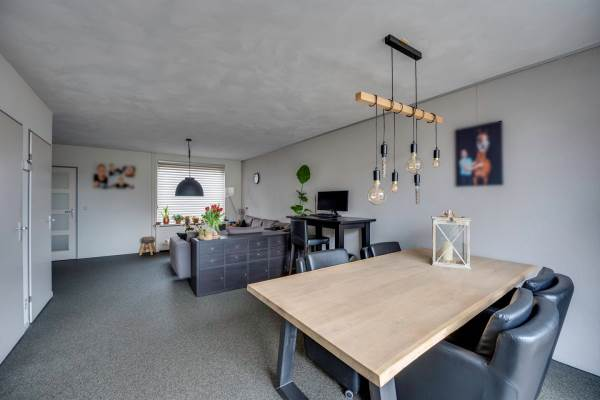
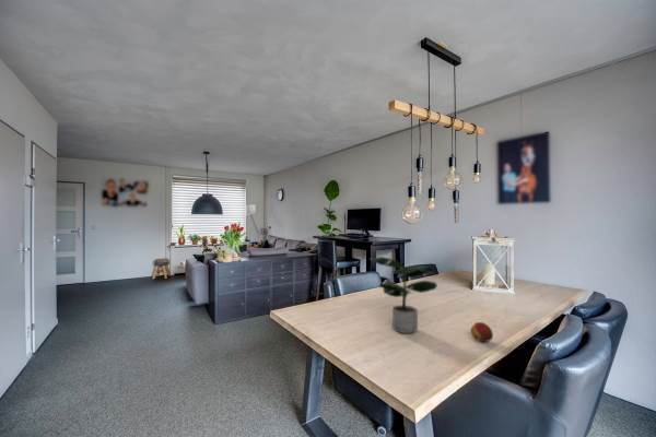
+ fruit (481, 331)
+ potted plant (403, 292)
